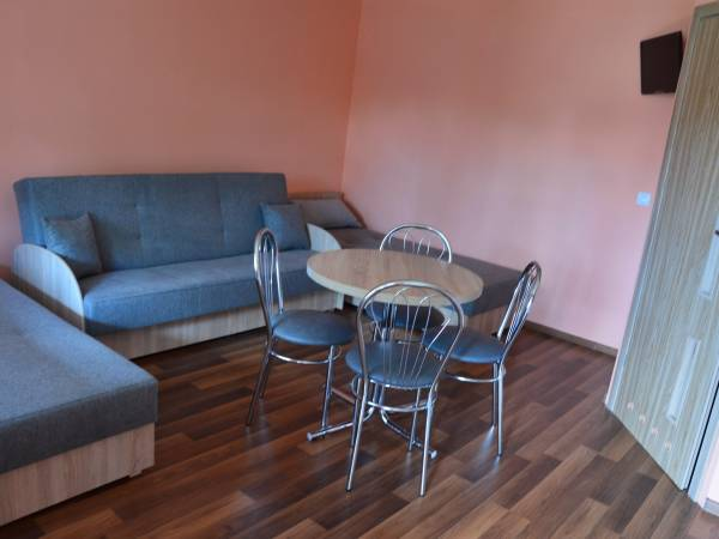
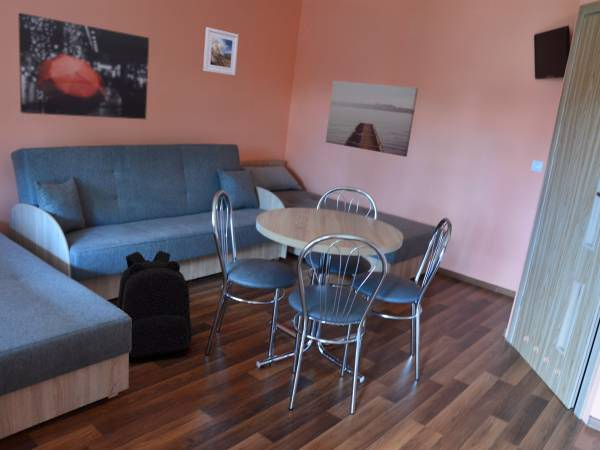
+ backpack (152, 301)
+ wall art (368, 117)
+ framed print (221, 52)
+ wall art (89, 72)
